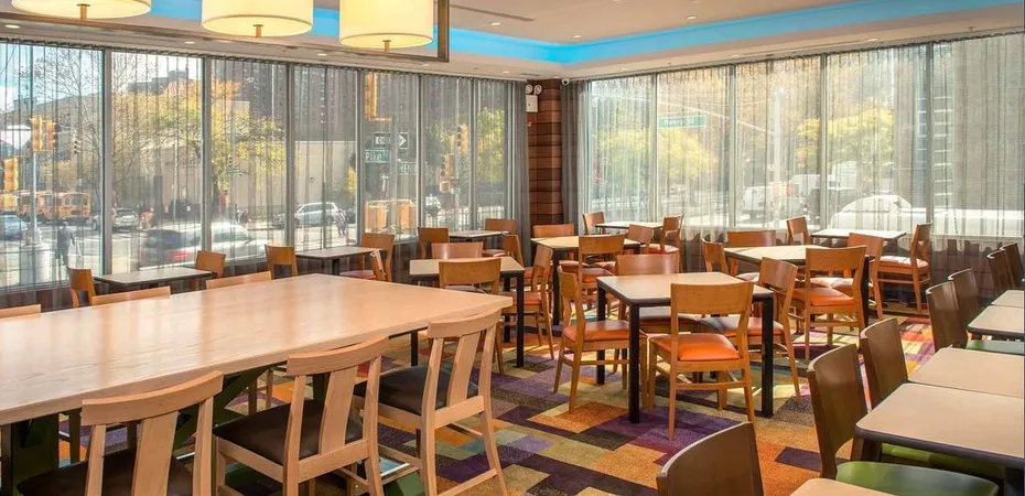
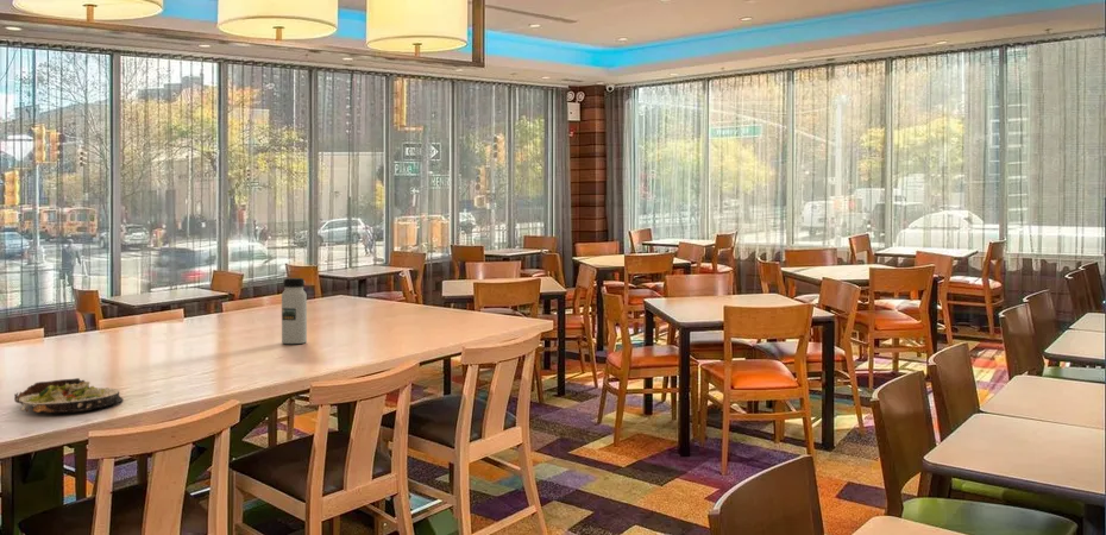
+ salad plate (70, 394)
+ water bottle (294, 310)
